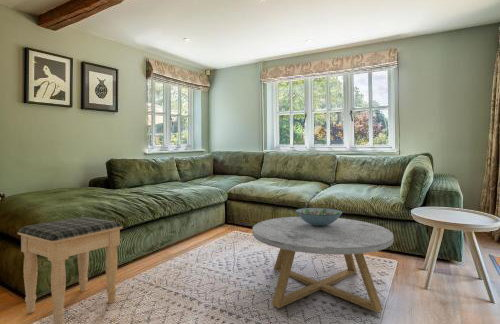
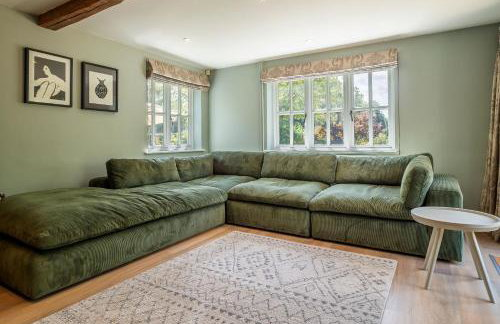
- decorative bowl (318, 217)
- footstool (78, 264)
- coffee table (319, 253)
